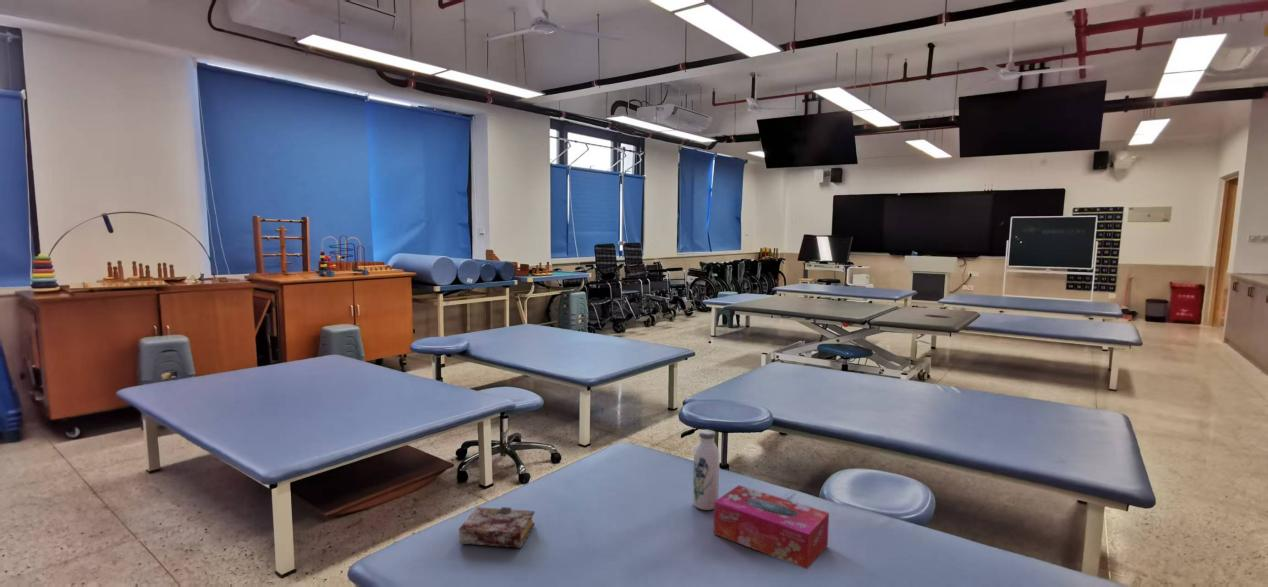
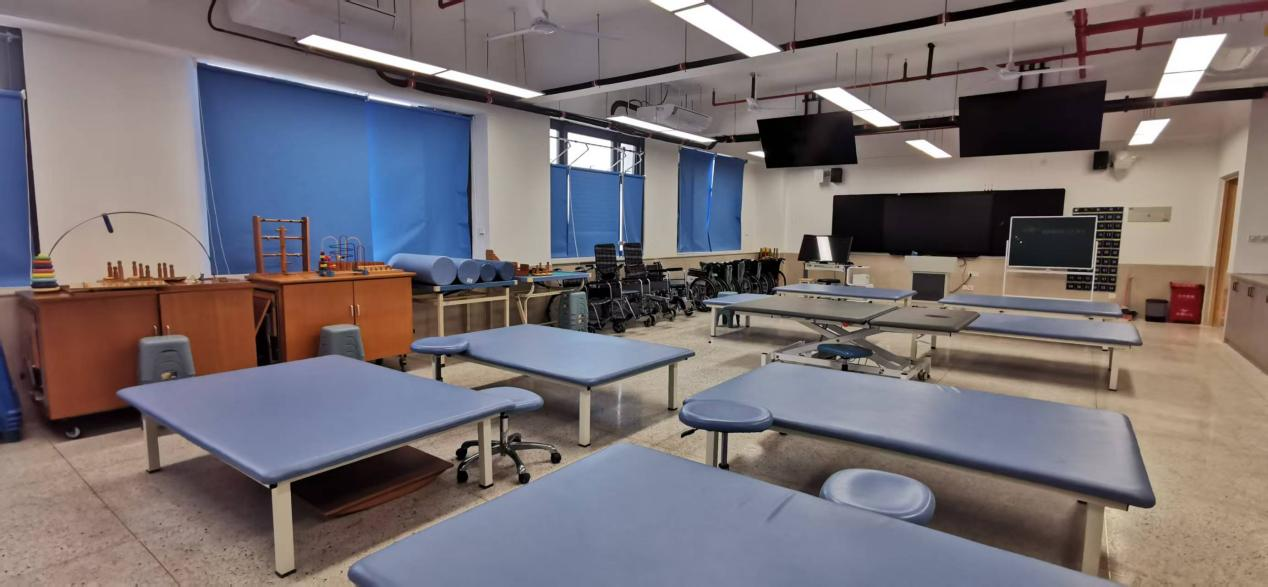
- water bottle (706, 468)
- book (498, 526)
- tissue box (770, 523)
